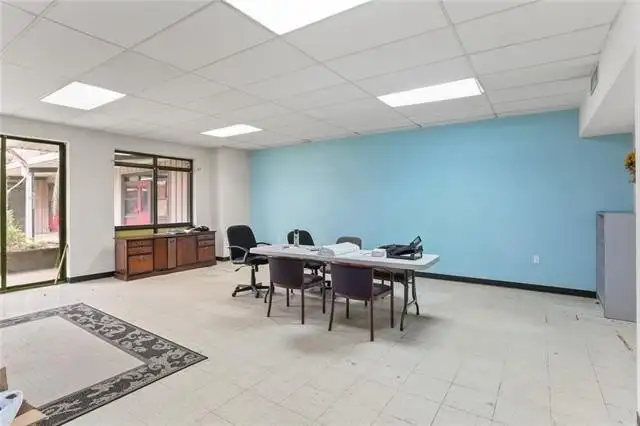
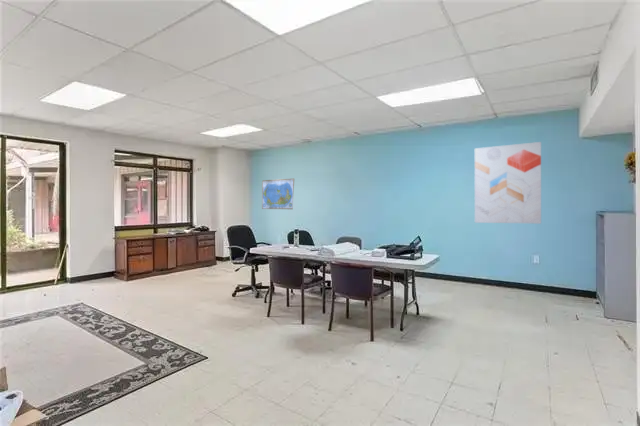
+ world map (277, 194)
+ wall art (506, 184)
